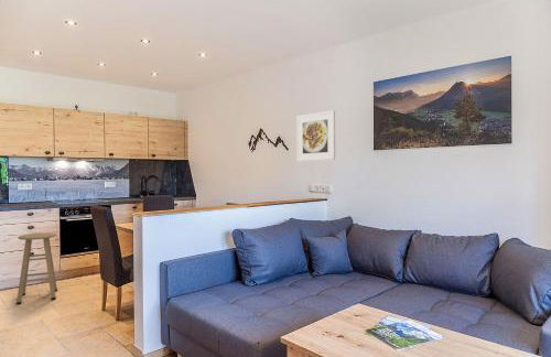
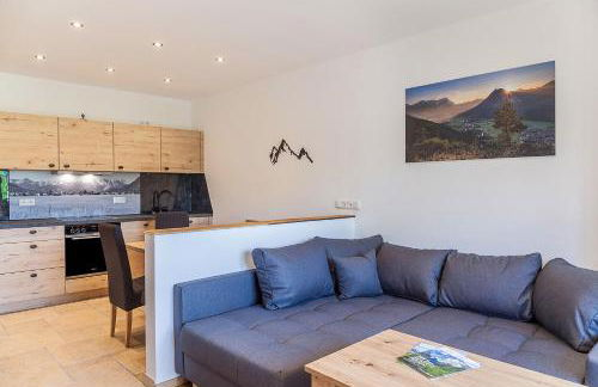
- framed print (315, 137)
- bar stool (37, 259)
